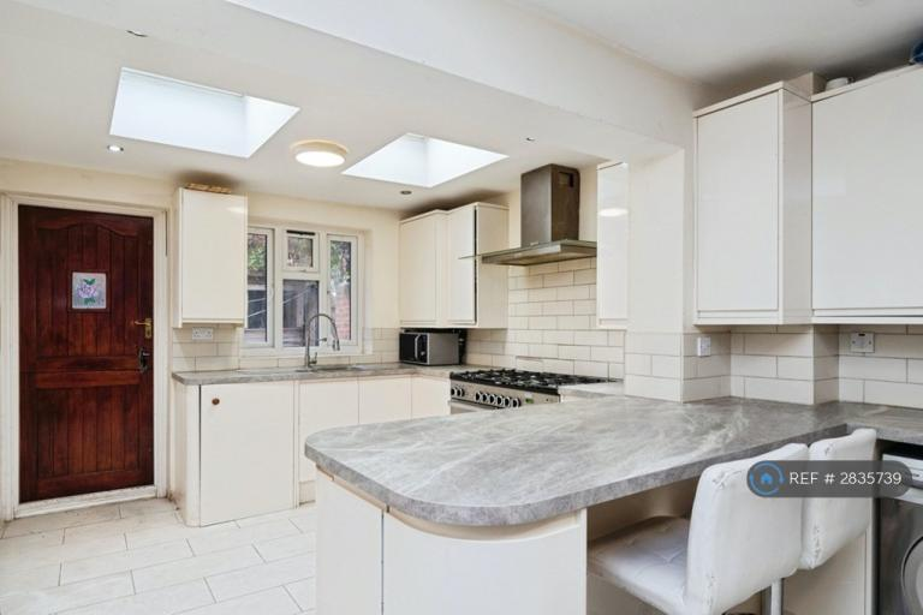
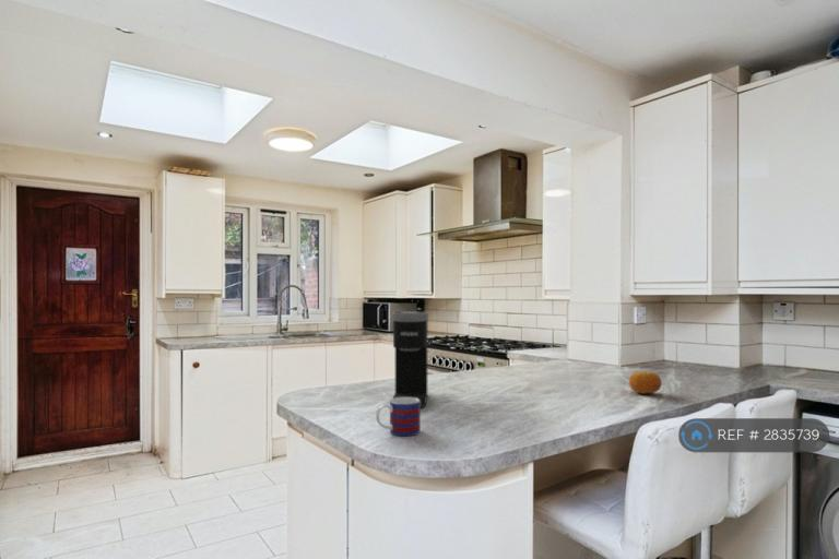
+ fruit (645, 382)
+ mug (398, 416)
+ coffee maker (411, 355)
